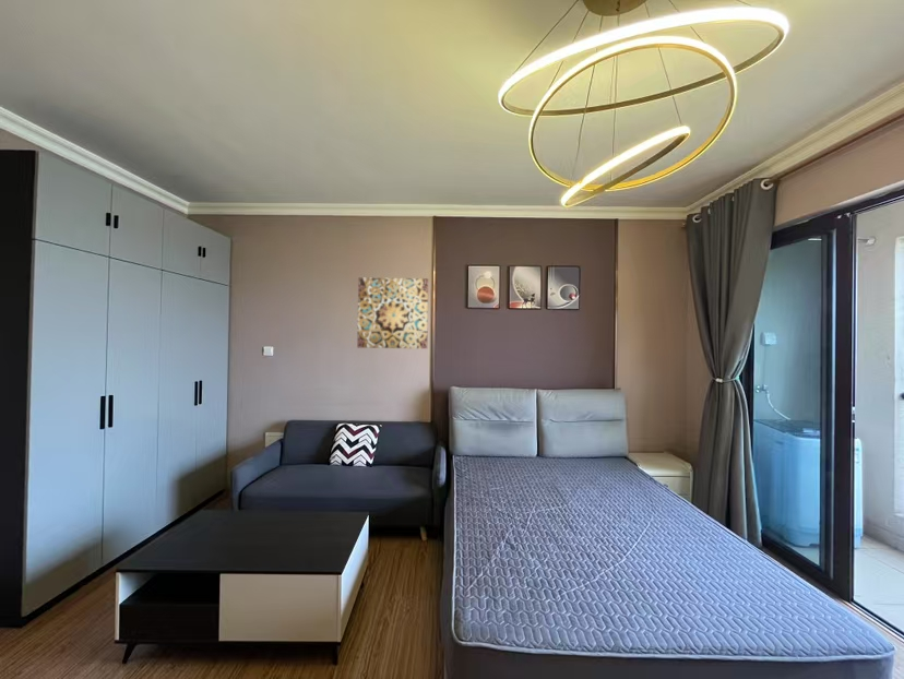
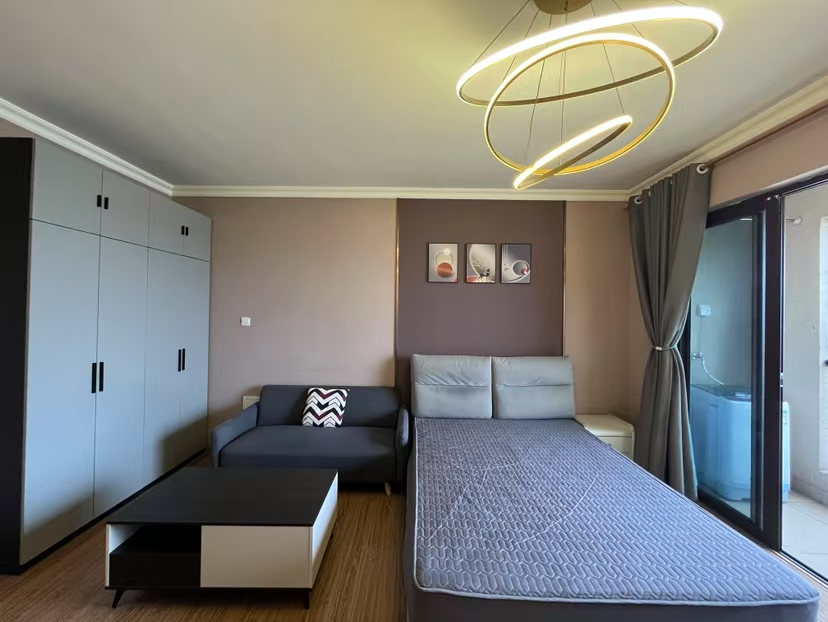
- wall art (392, 313)
